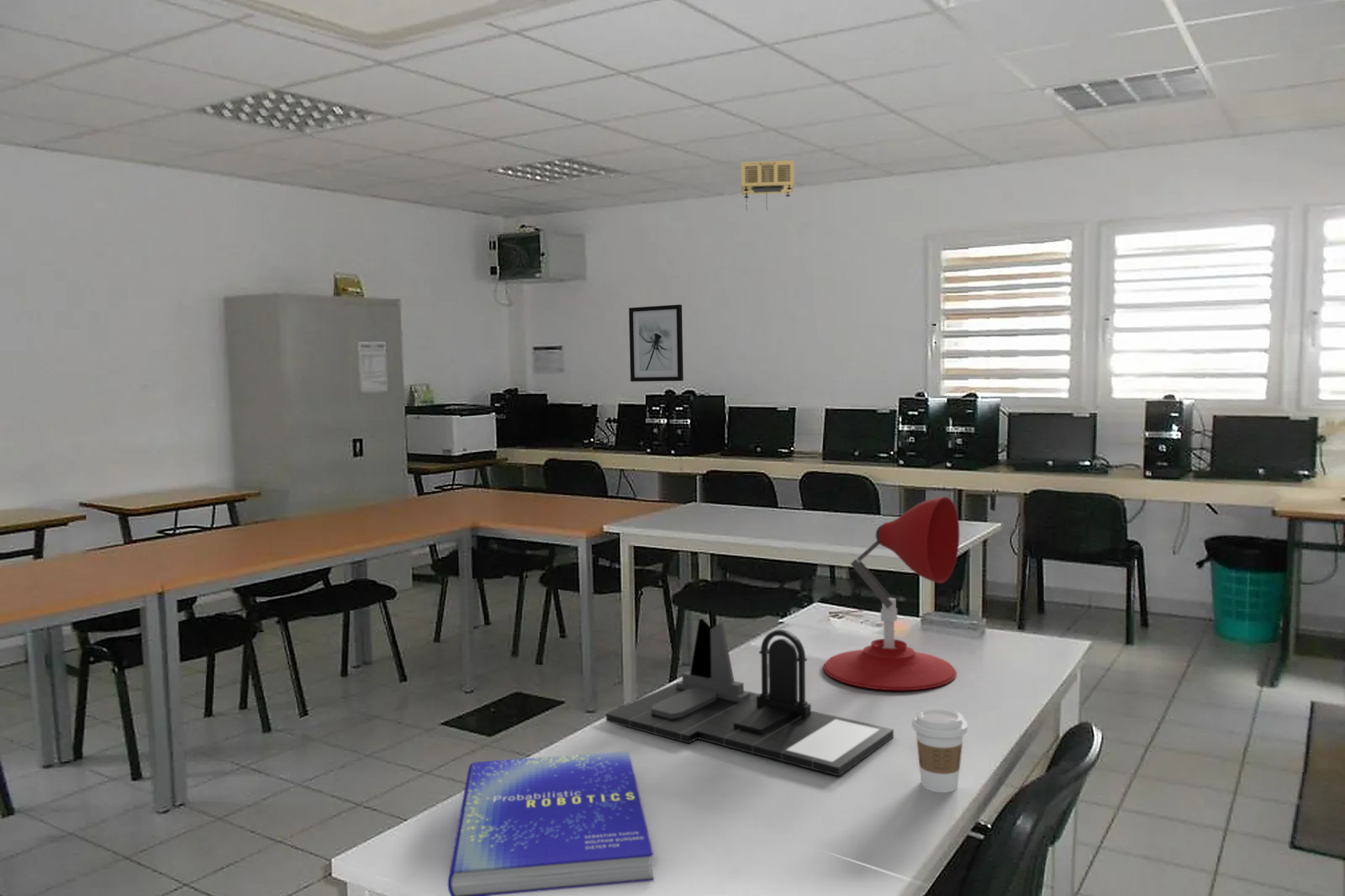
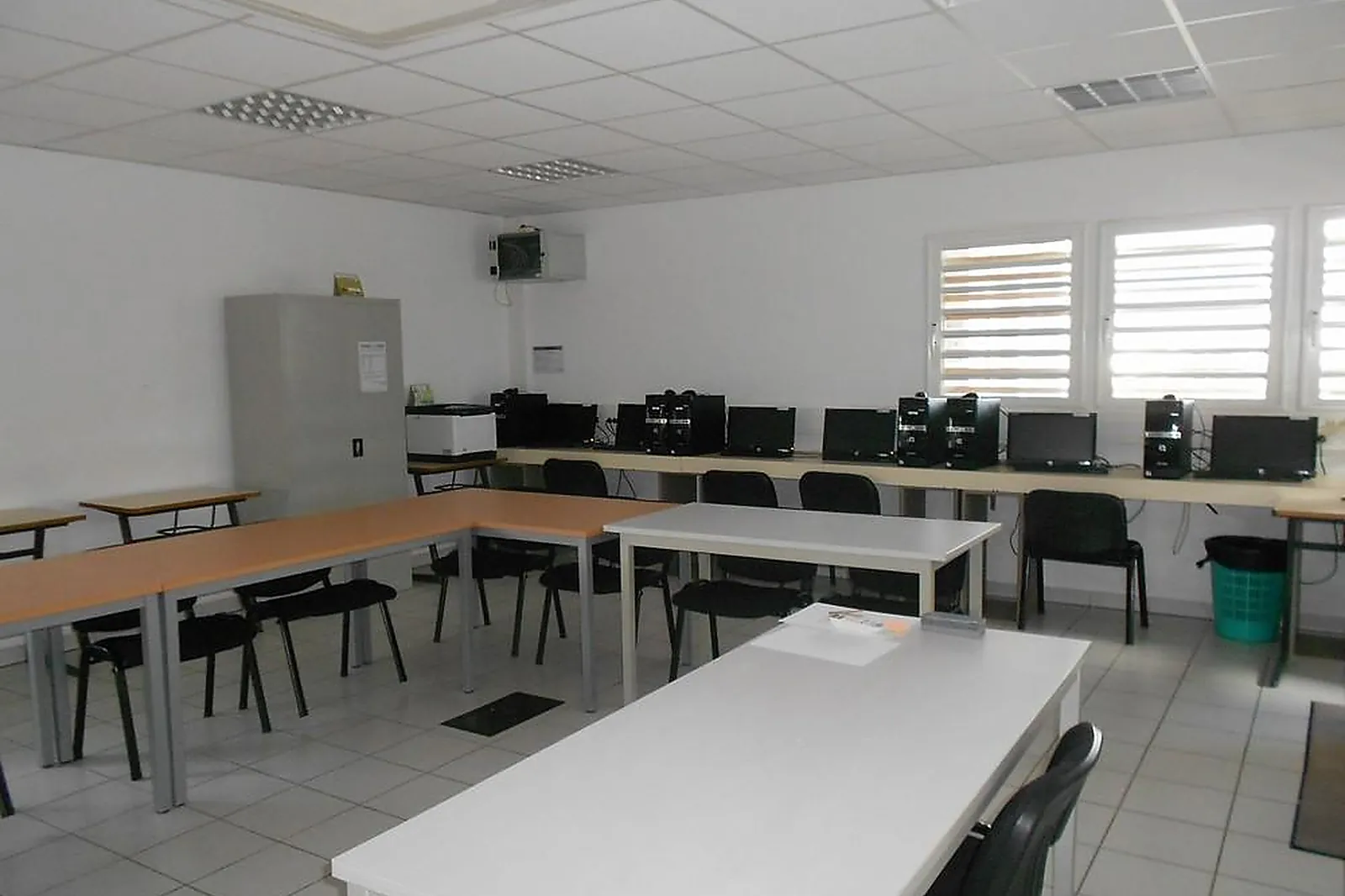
- coffee cup (939, 750)
- desk organizer (743, 683)
- projector (767, 184)
- wall art (656, 344)
- book (551, 815)
- desk lamp (881, 585)
